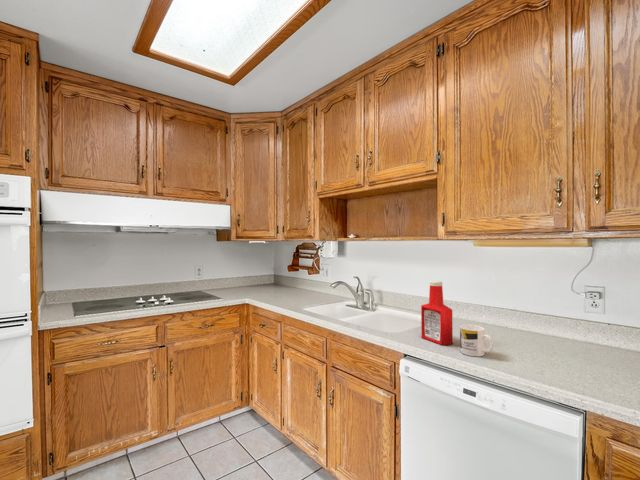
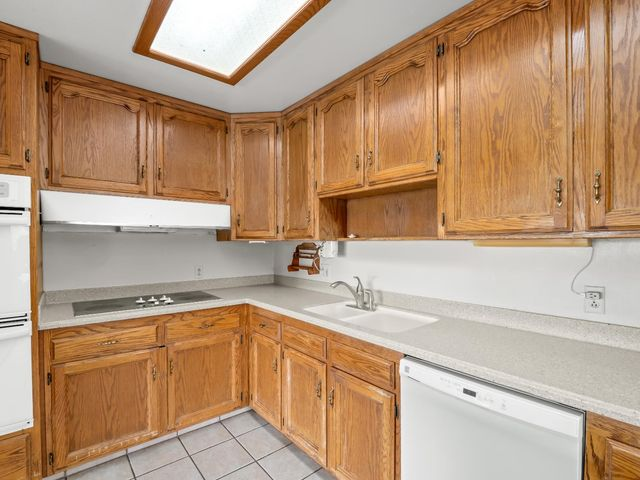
- mug (476, 341)
- soap bottle (436, 310)
